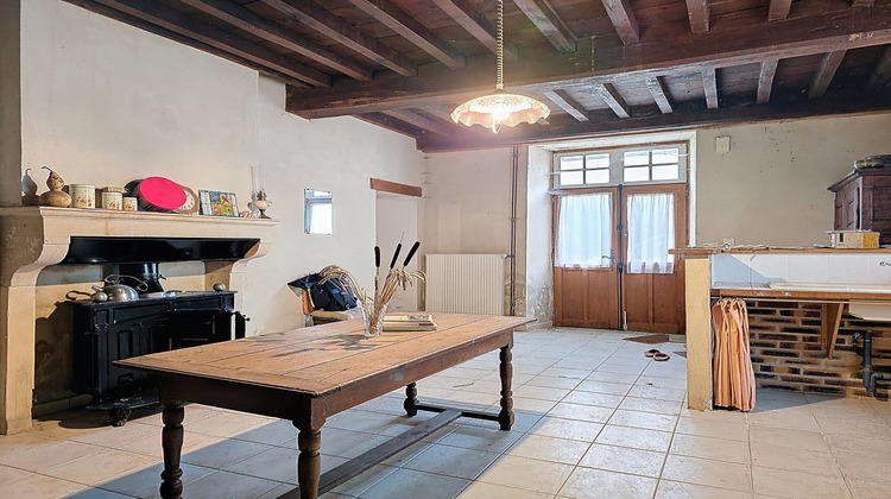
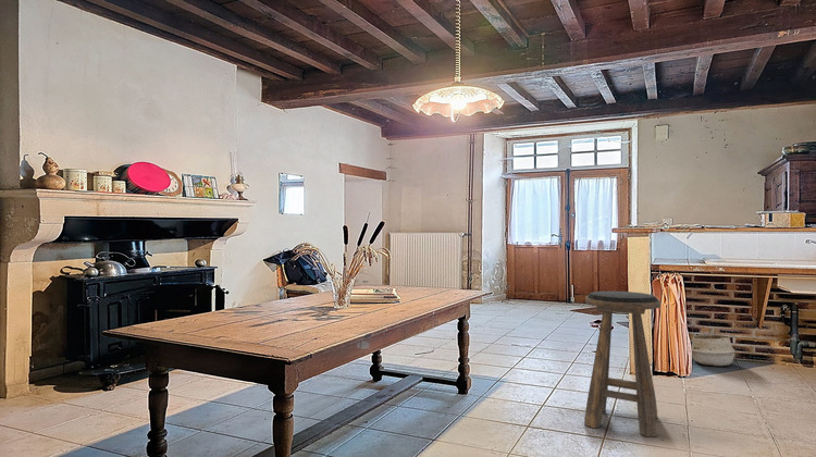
+ woven basket (710, 344)
+ stool (609, 355)
